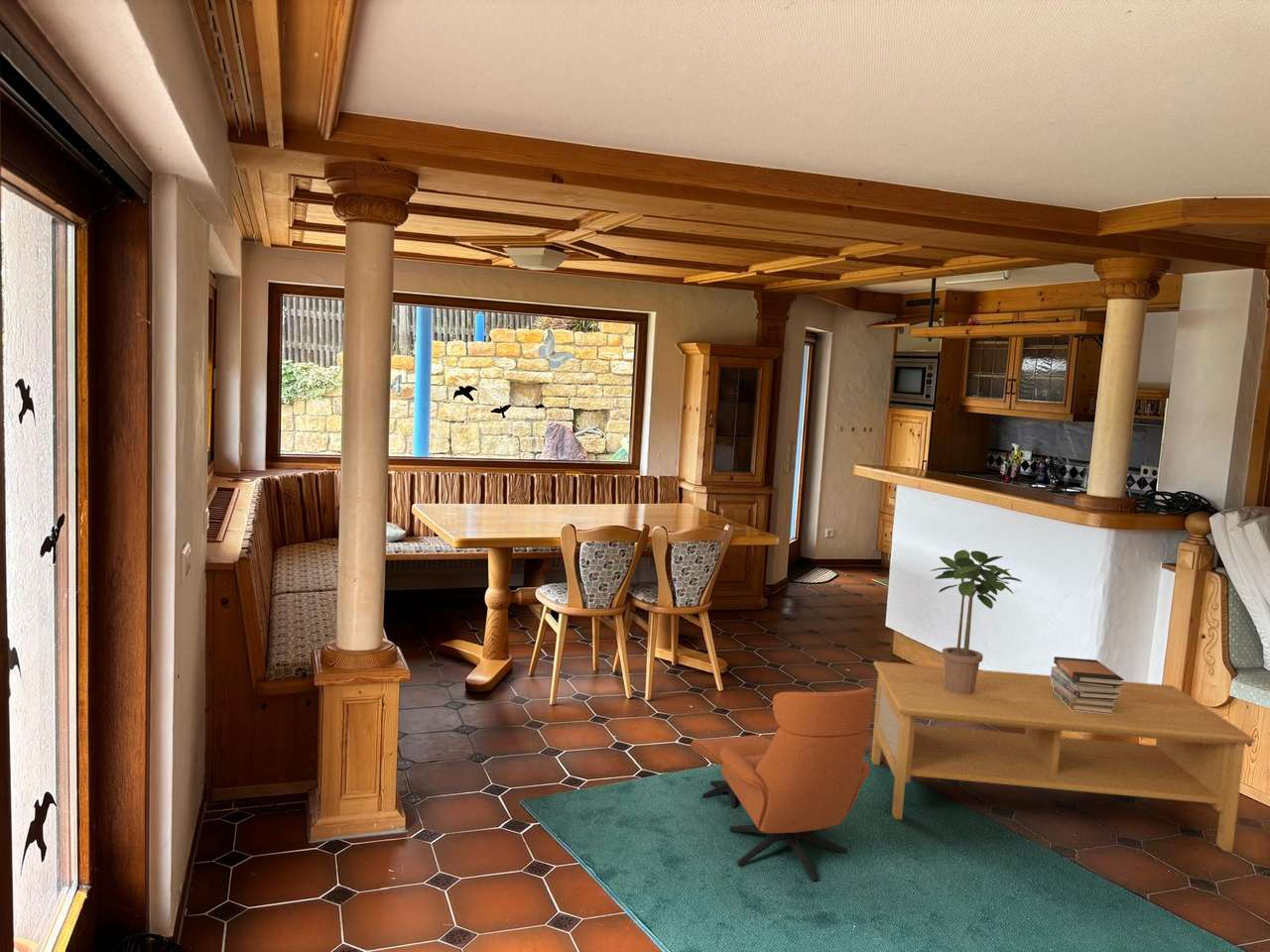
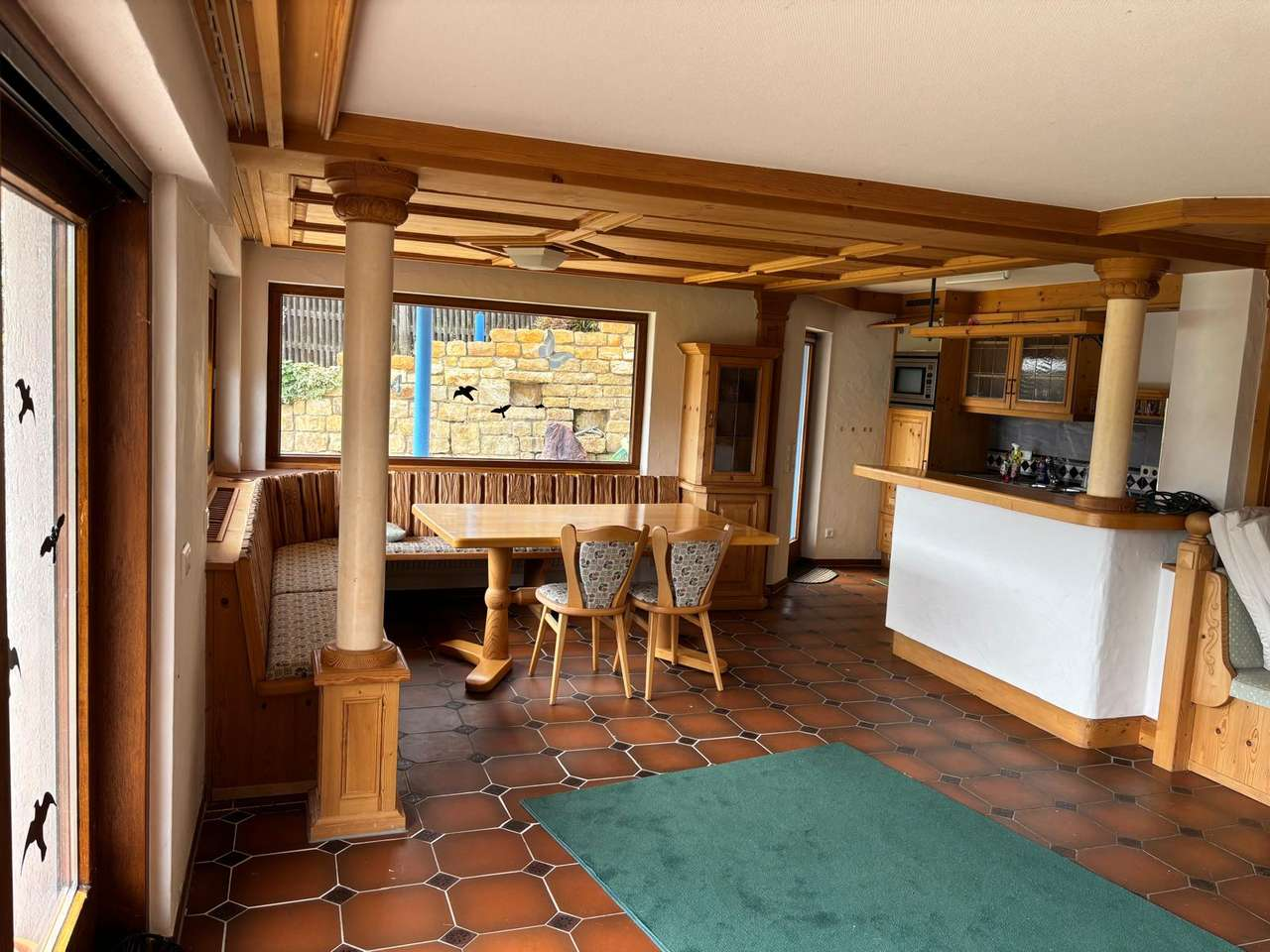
- armchair (772, 743)
- coffee table (1040, 749)
- book stack (1084, 683)
- potted plant (970, 618)
